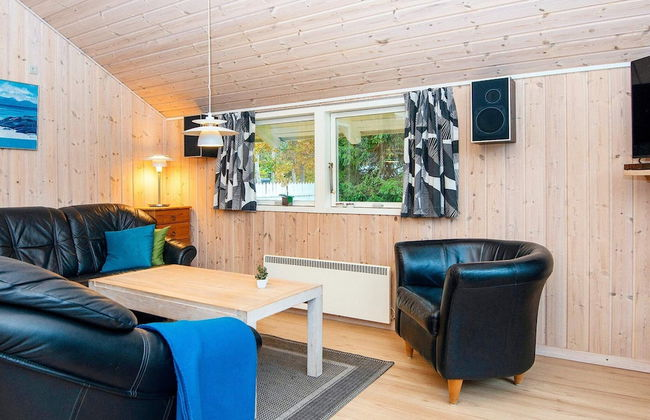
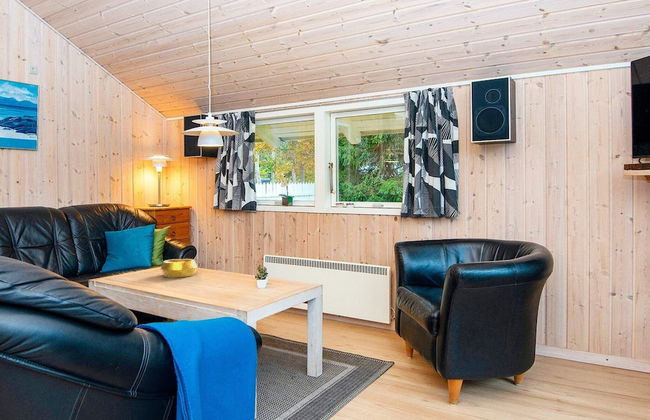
+ decorative bowl (179, 267)
